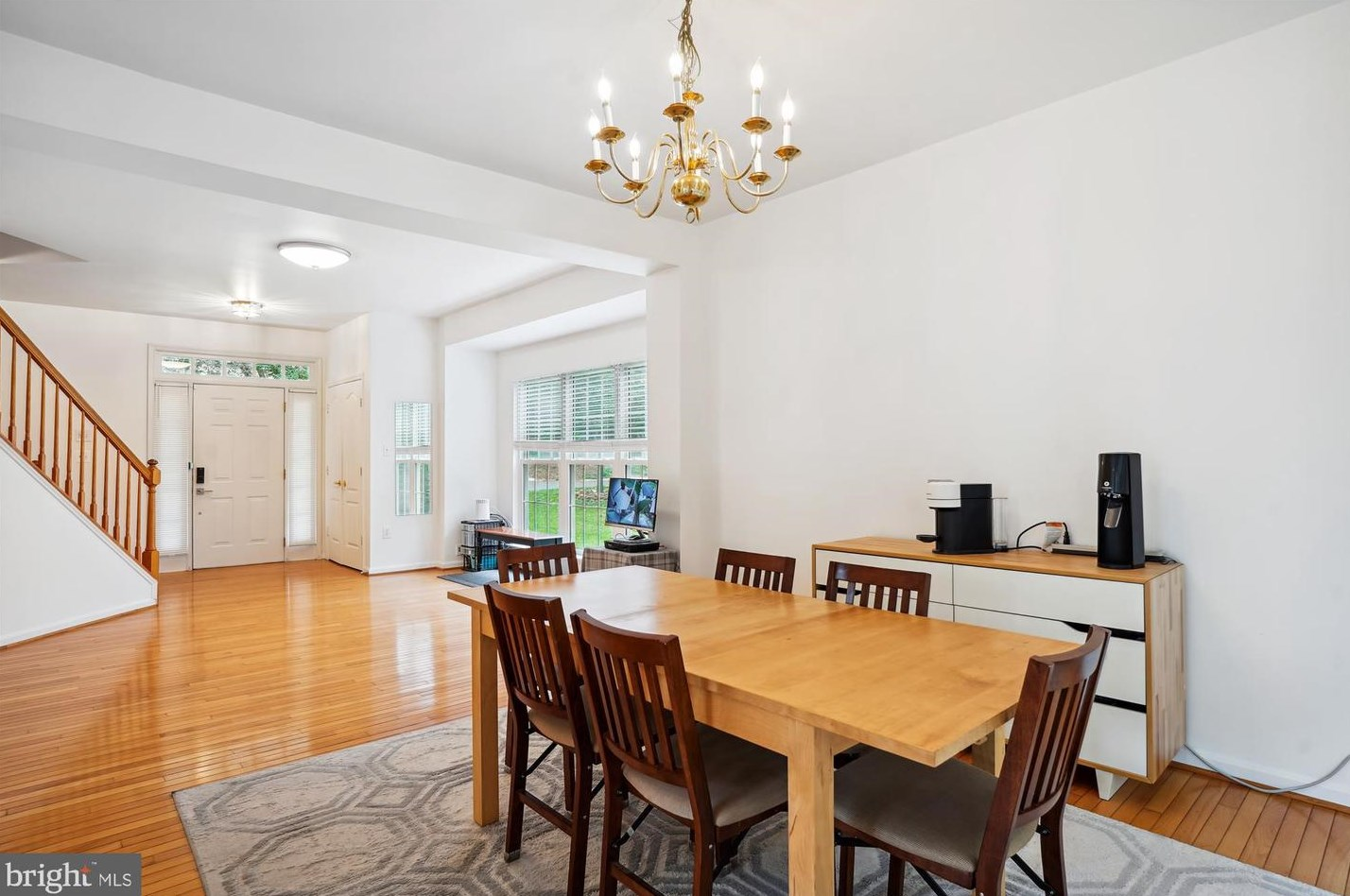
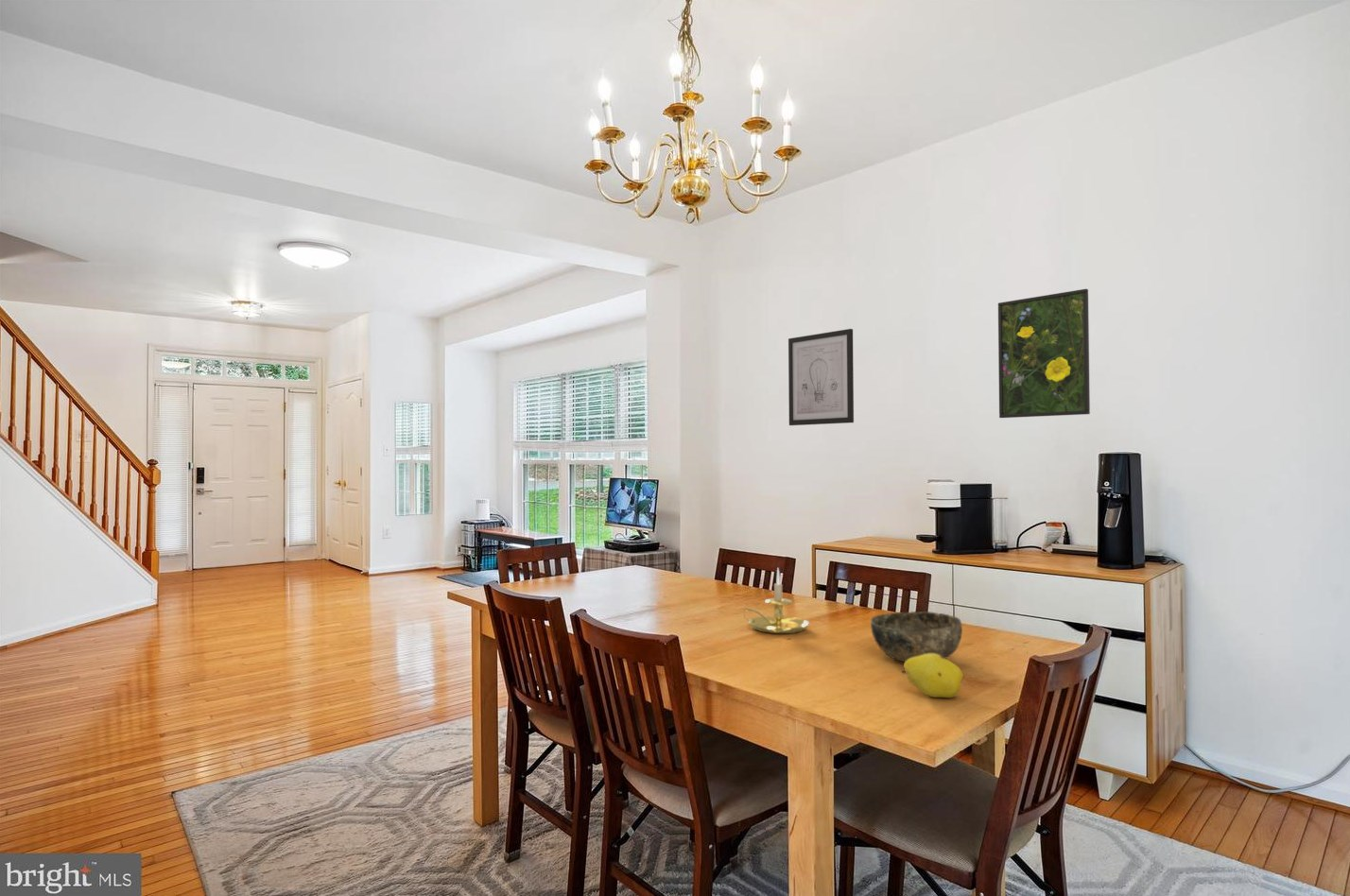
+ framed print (1042, 355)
+ candle holder (773, 598)
+ bowl (915, 638)
+ wall art (820, 379)
+ fruit (931, 674)
